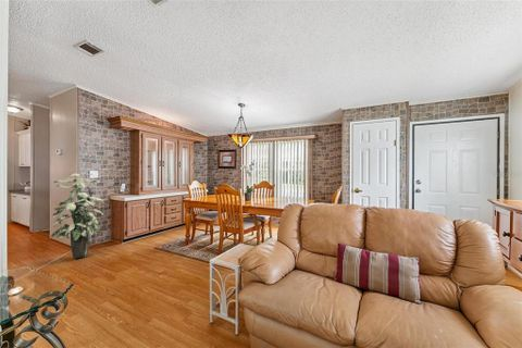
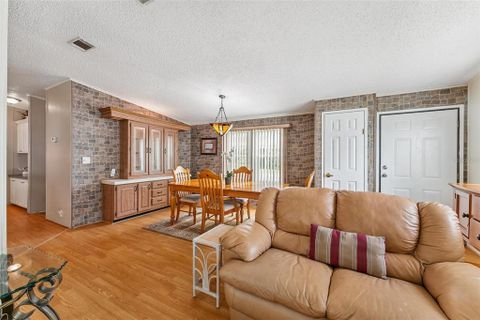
- indoor plant (76, 214)
